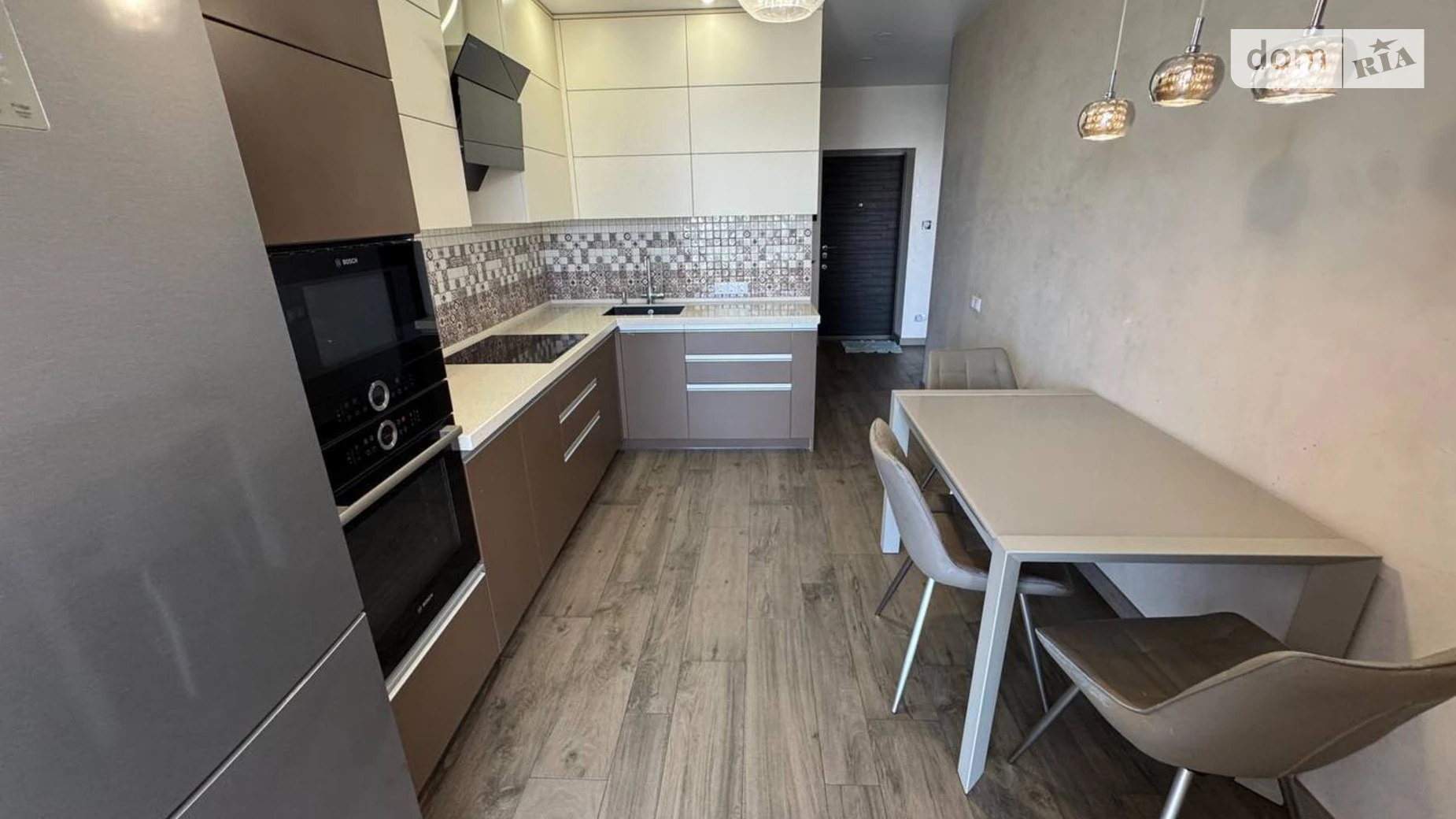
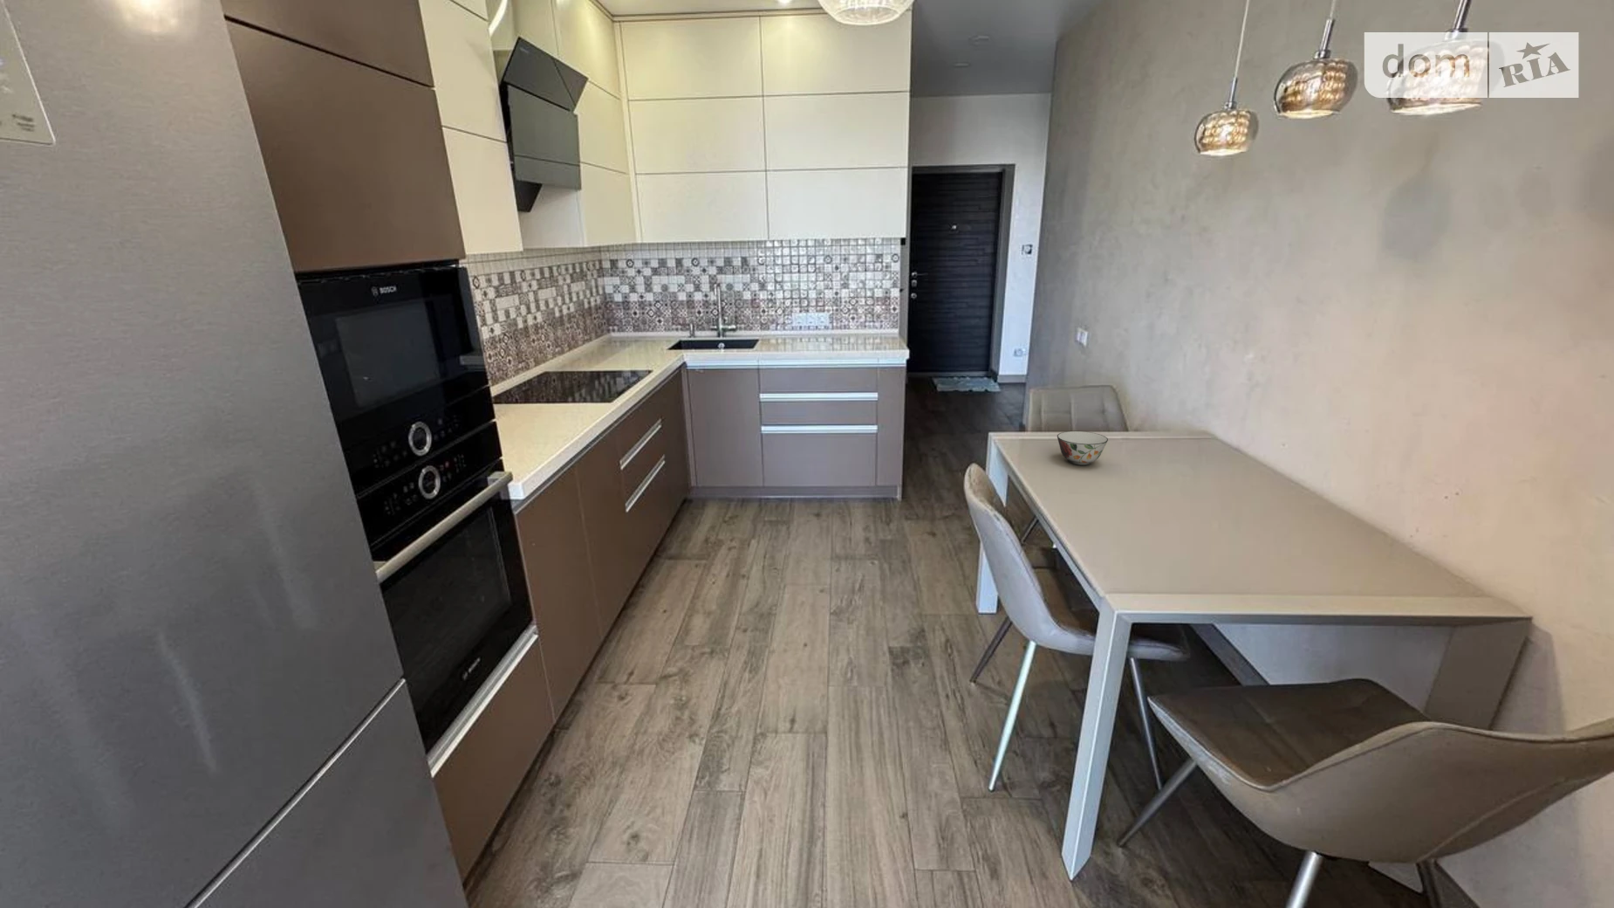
+ soup bowl (1081, 450)
